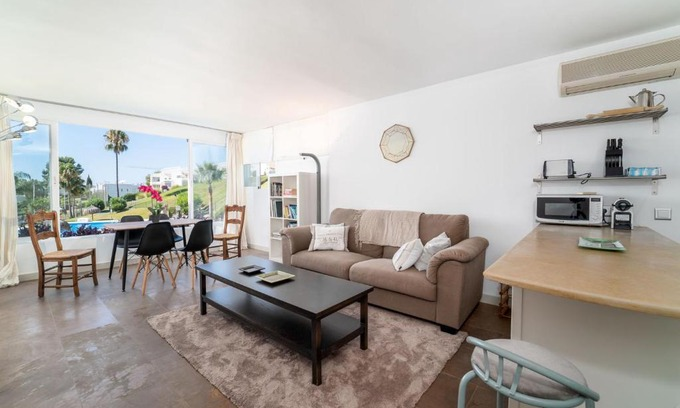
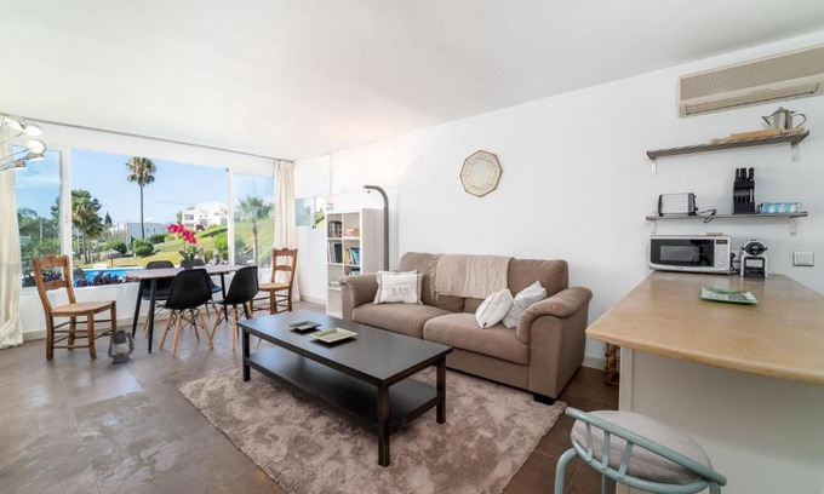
+ lantern (121, 344)
